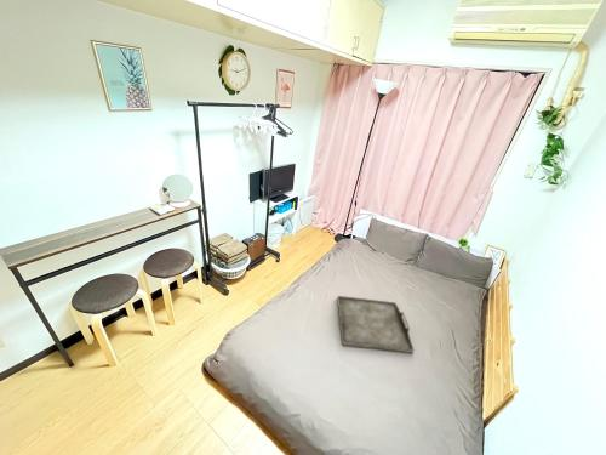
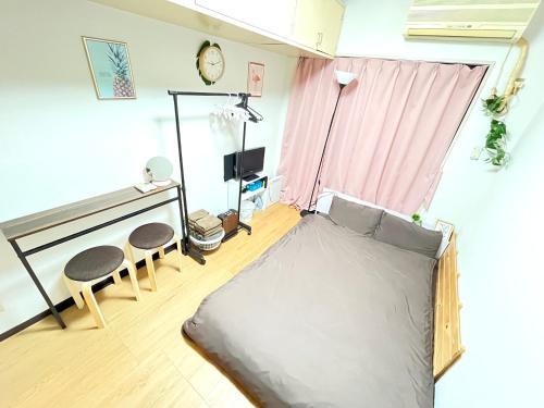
- serving tray (372, 319)
